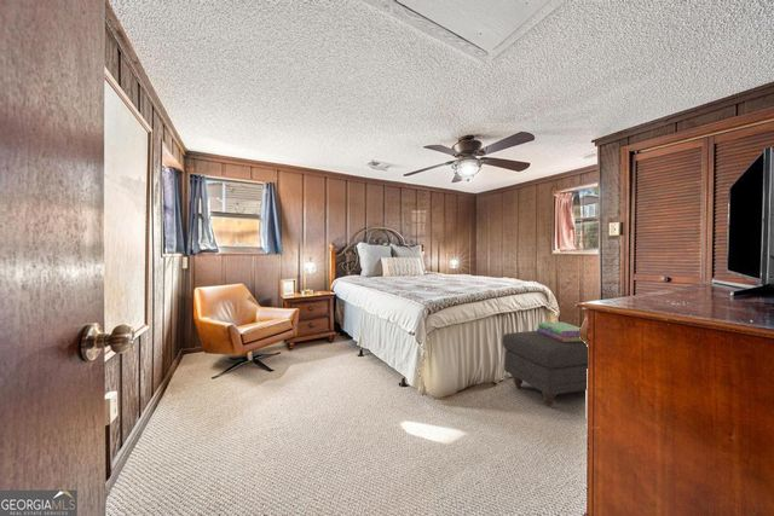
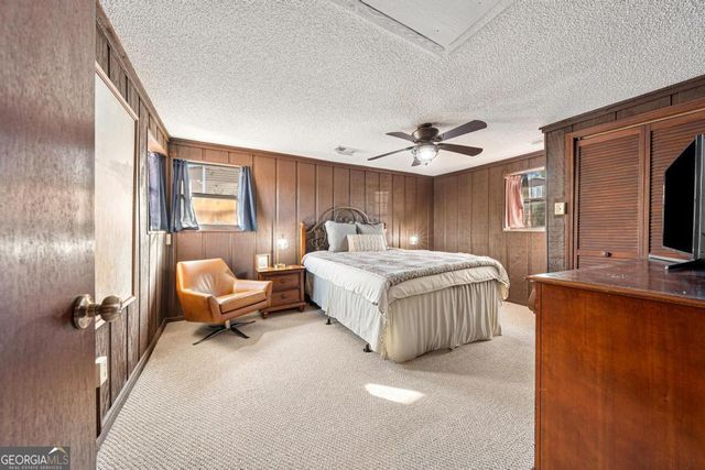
- ottoman (558, 363)
- stack of books (561, 331)
